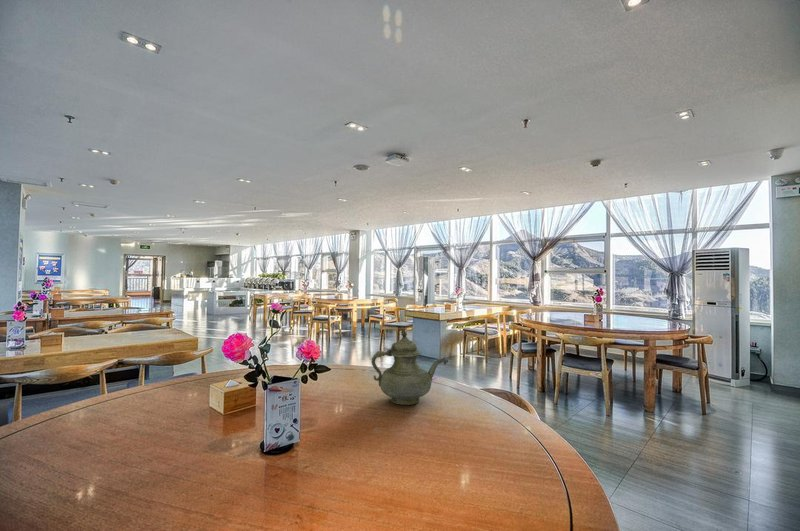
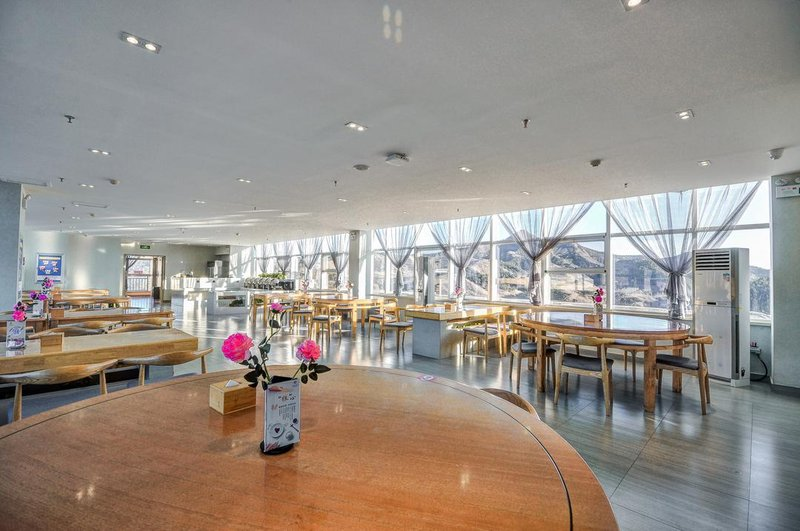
- teapot (409, 363)
